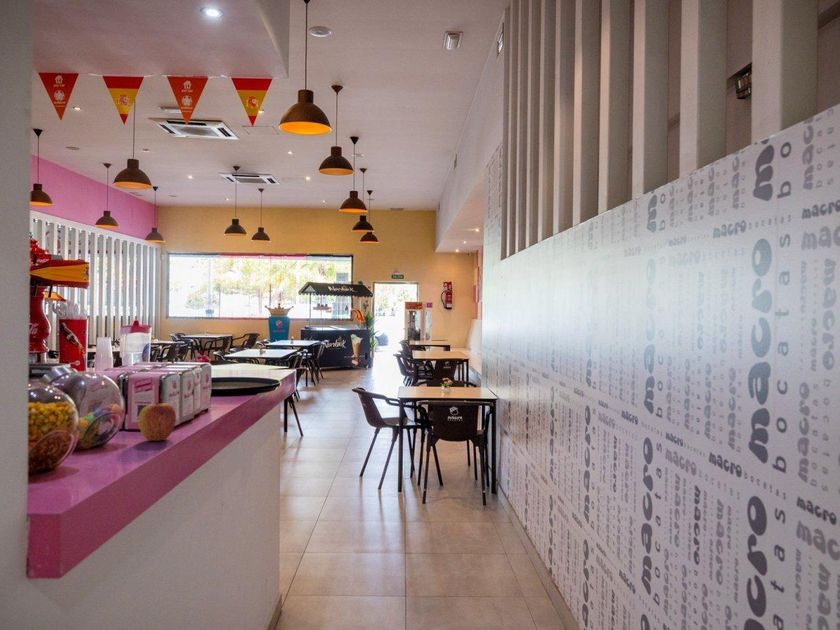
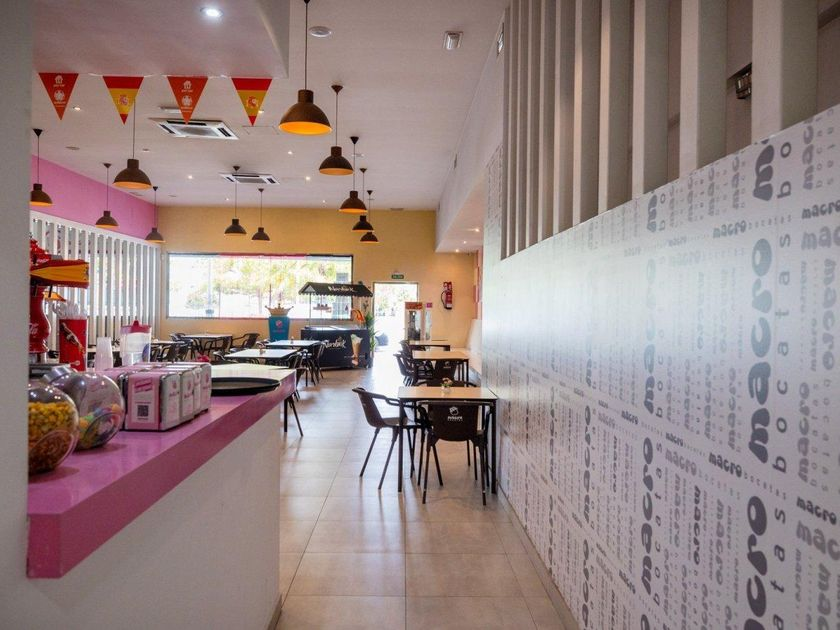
- apple (157, 420)
